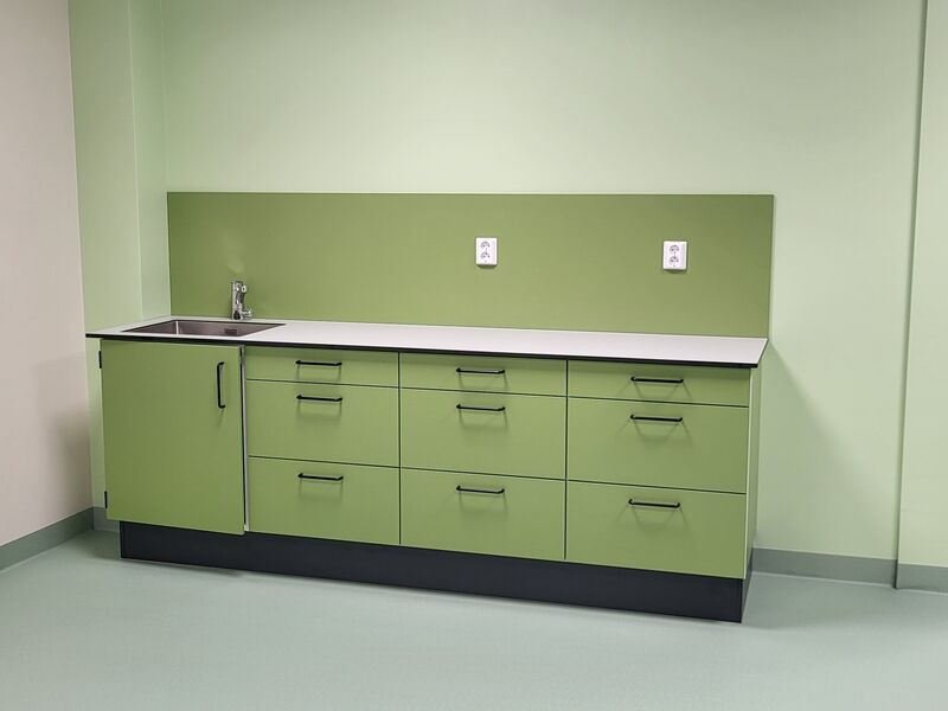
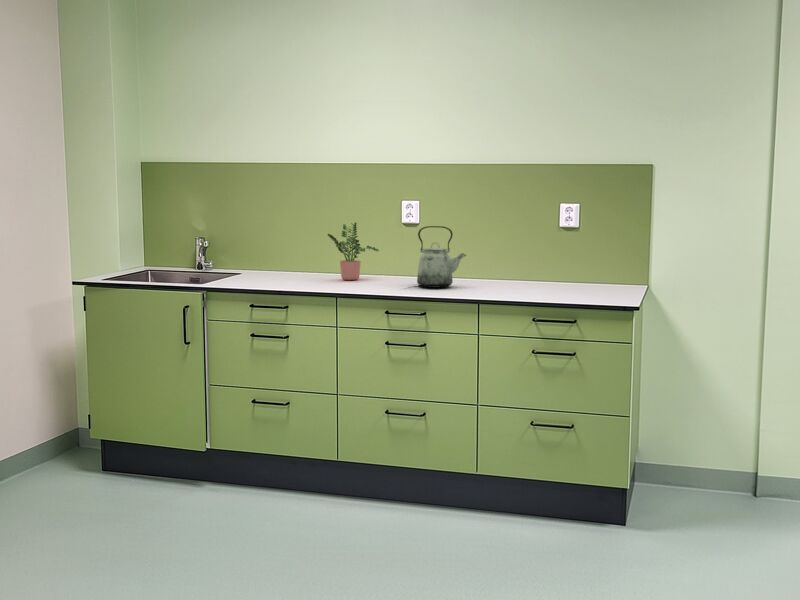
+ kettle (441, 256)
+ potted plant (354, 251)
